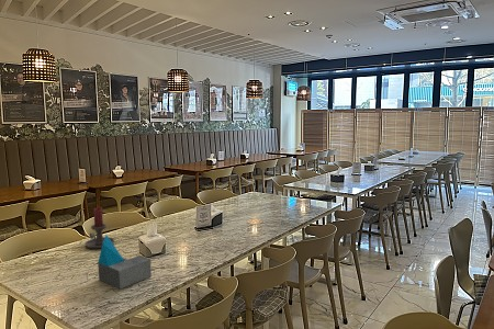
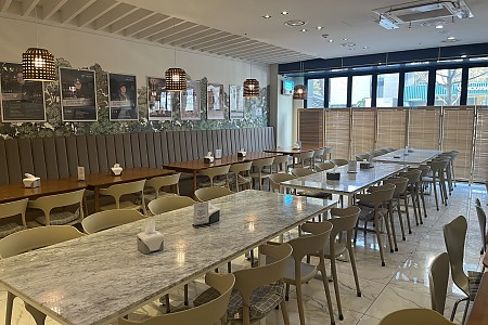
- tissue box (116, 259)
- candle holder (97, 225)
